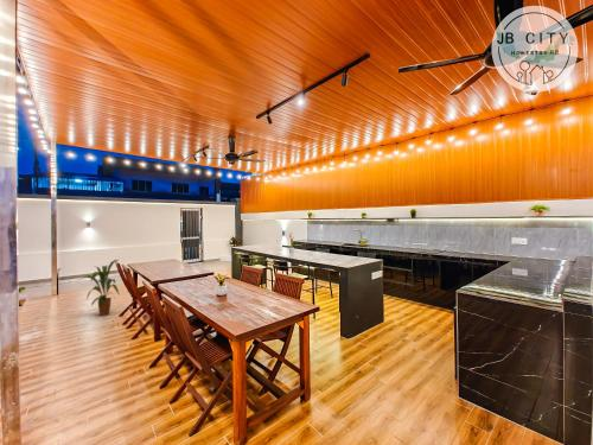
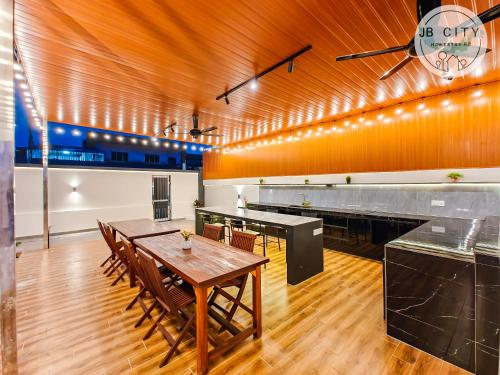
- house plant (98, 287)
